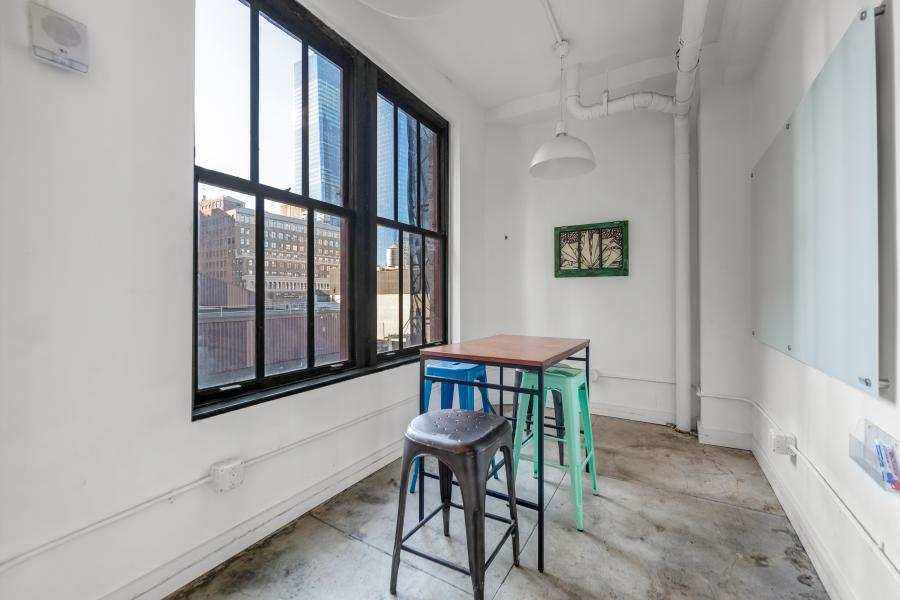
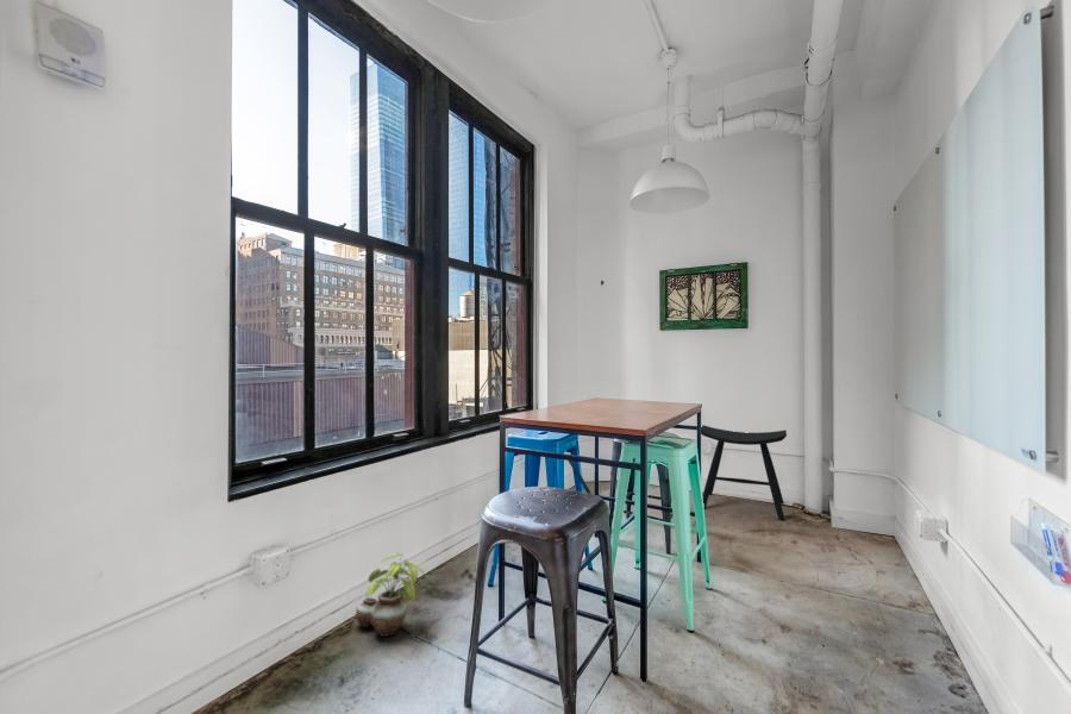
+ stool (741, 478)
+ potted plant (392, 591)
